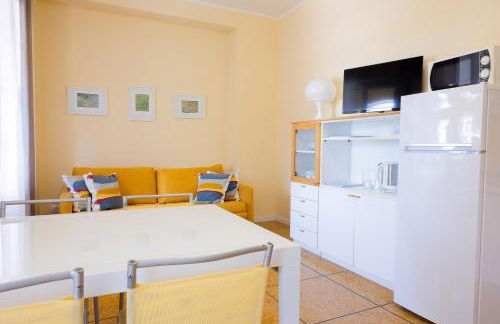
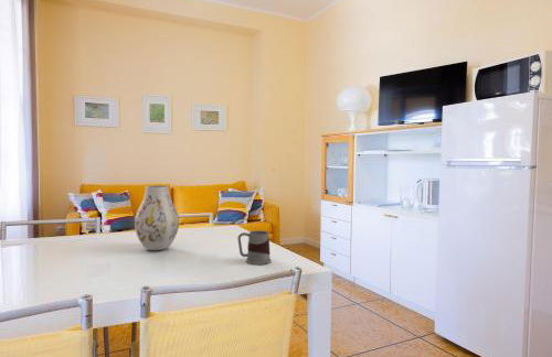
+ mug (254, 246)
+ vase (157, 217)
